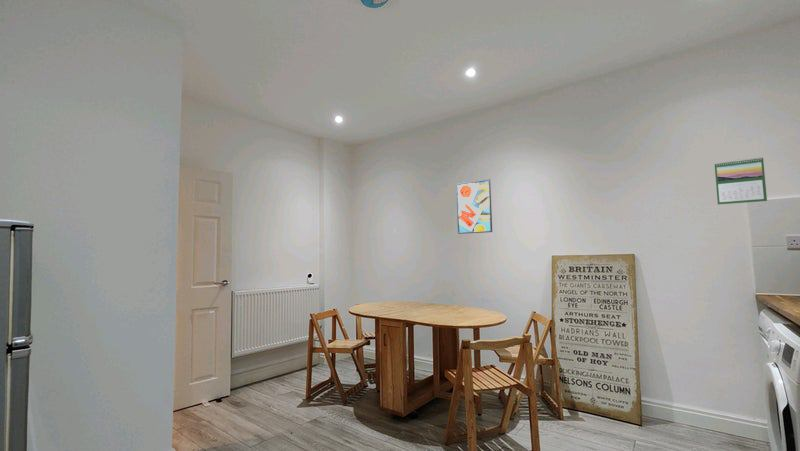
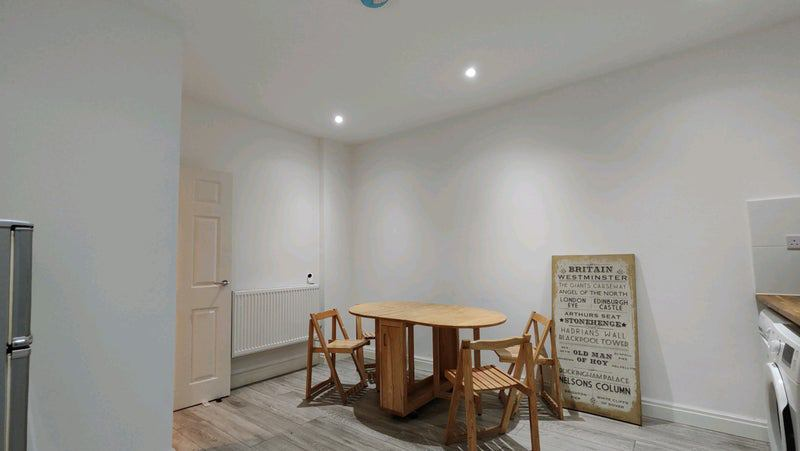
- calendar (739, 180)
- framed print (473, 207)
